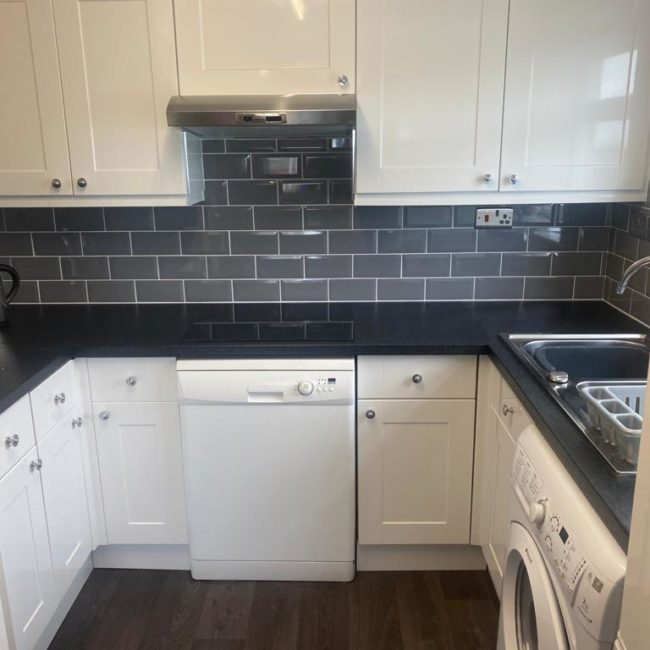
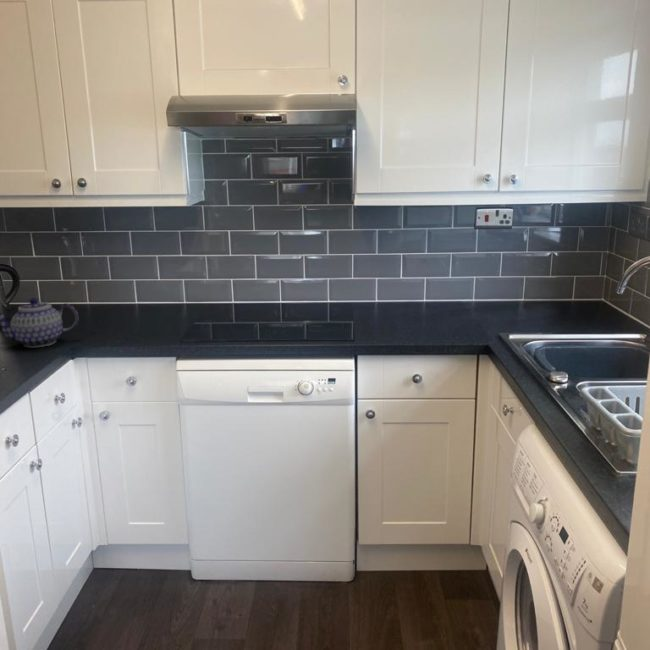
+ teapot (36, 320)
